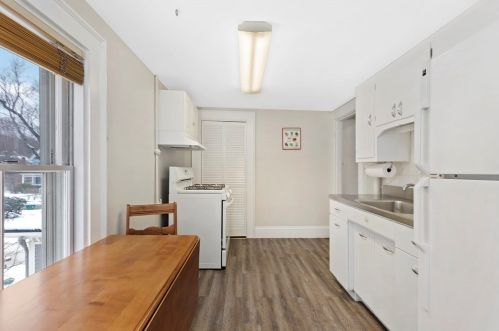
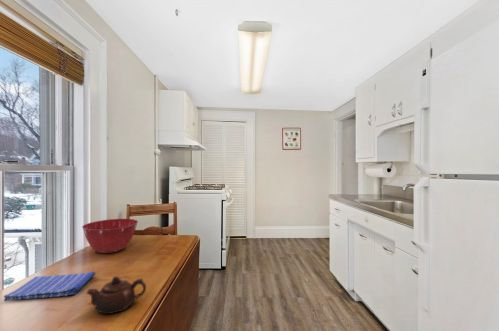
+ teapot (117, 290)
+ dish towel (54, 283)
+ mixing bowl (111, 236)
